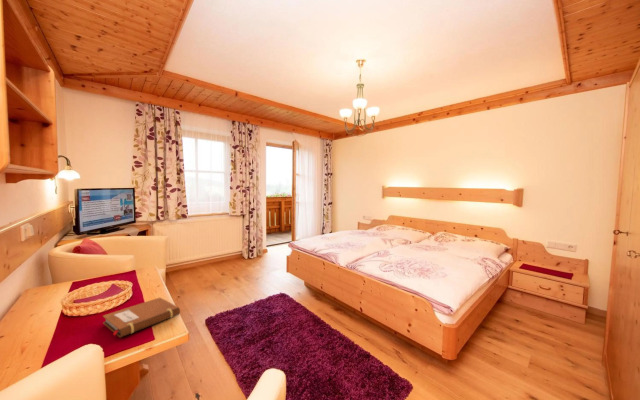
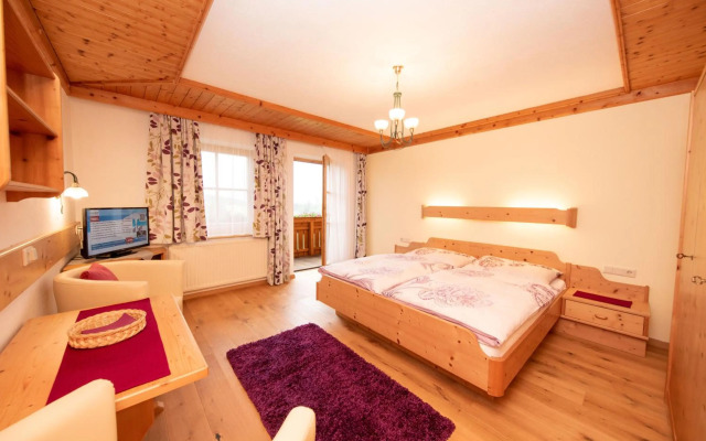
- notebook (141, 315)
